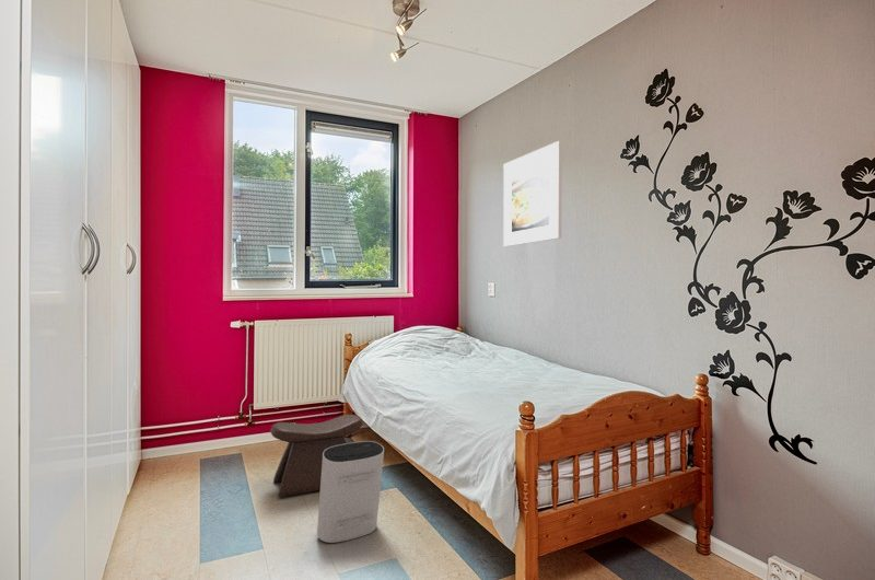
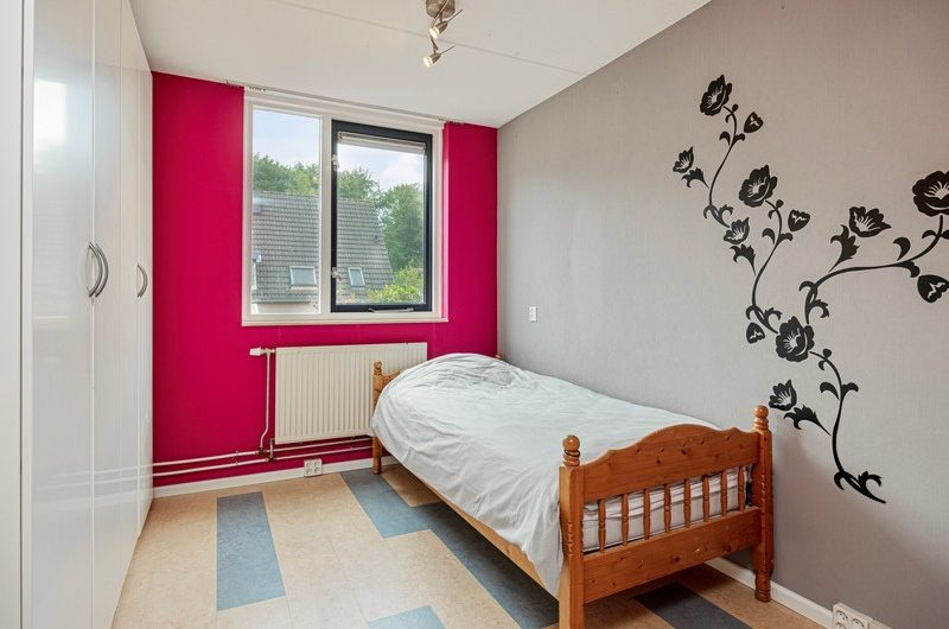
- air purifier (350, 490)
- stool (317, 451)
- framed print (529, 198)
